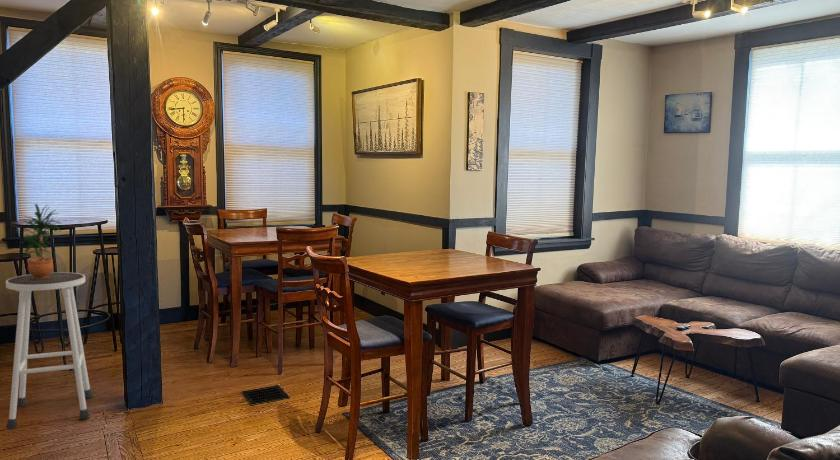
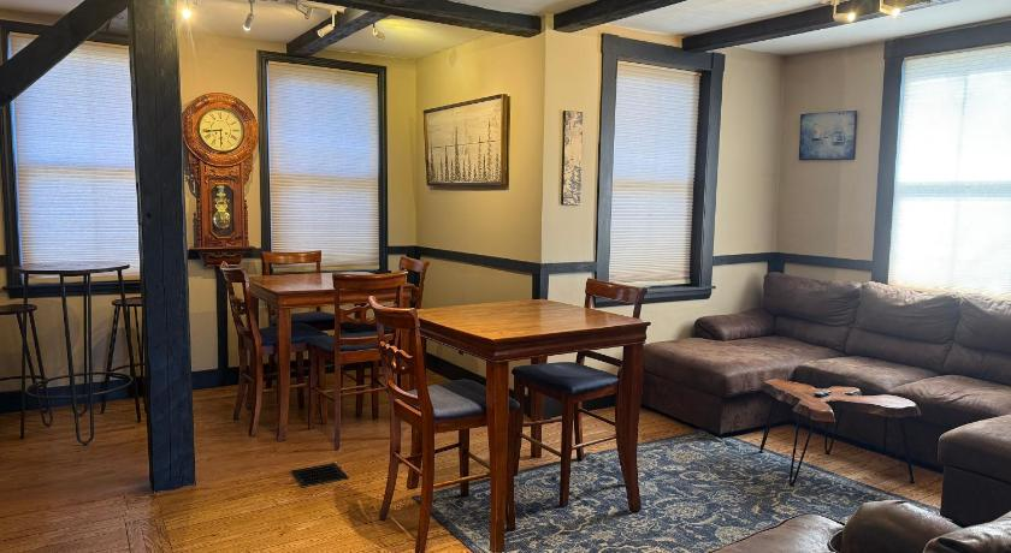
- stool (49, 353)
- potted plant (42, 241)
